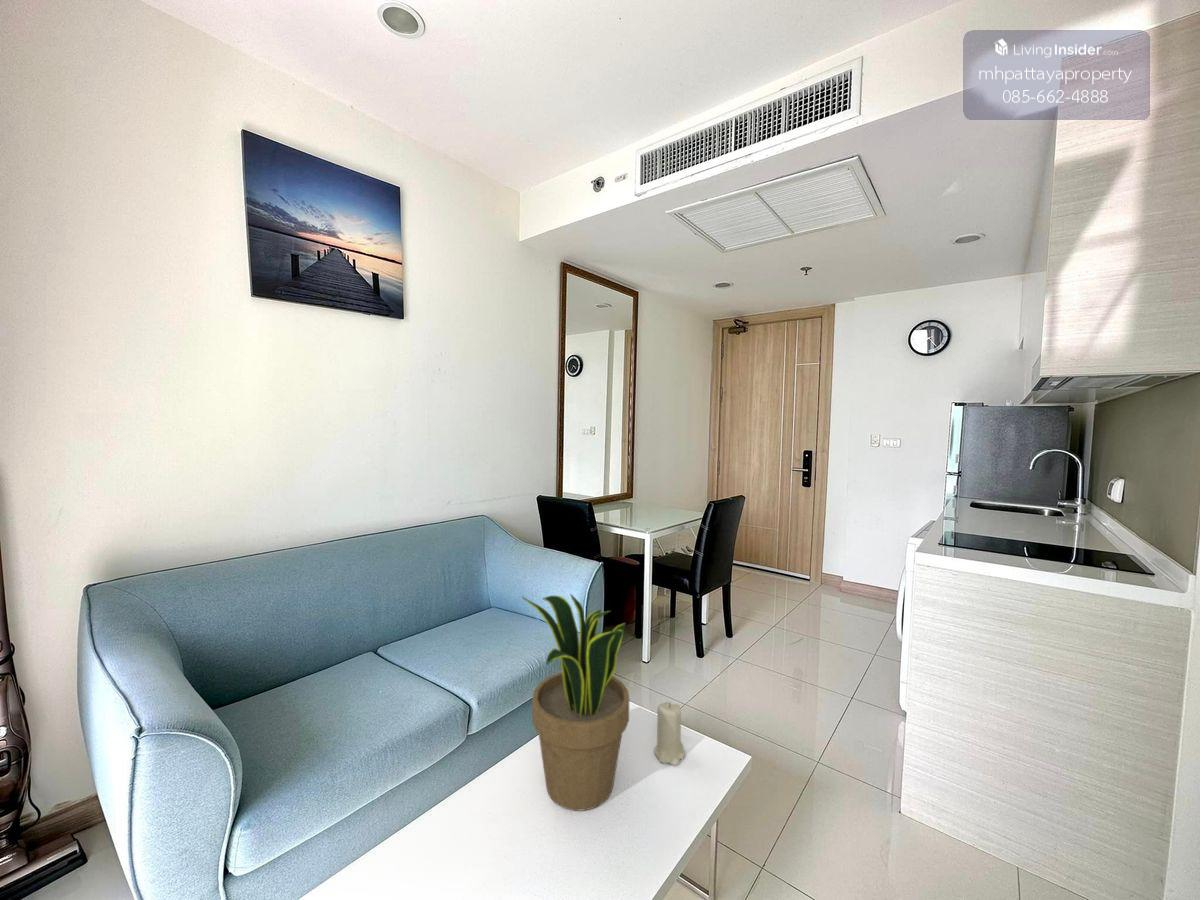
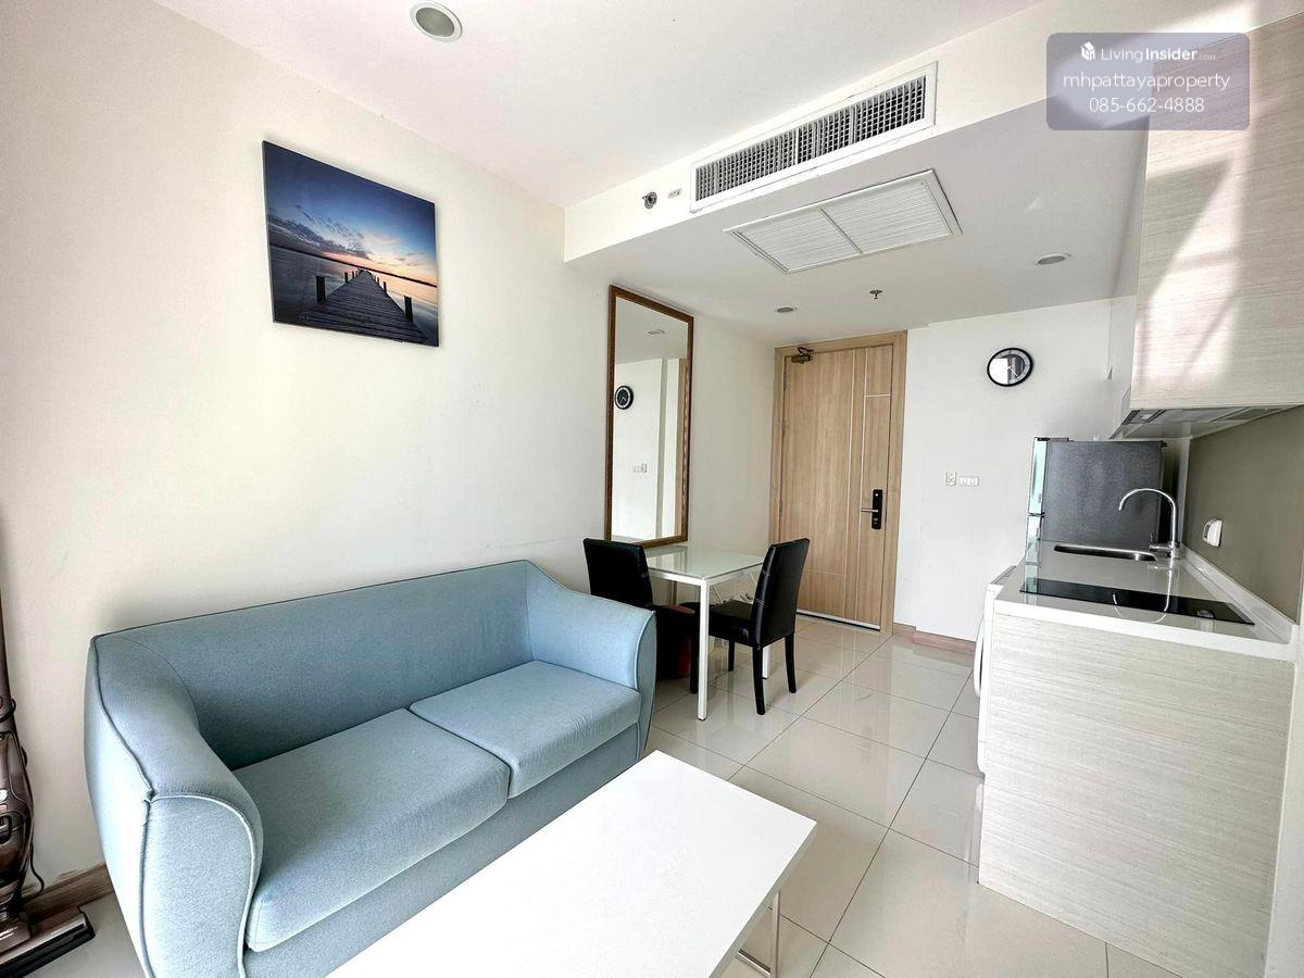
- potted plant (573, 693)
- candle (670, 728)
